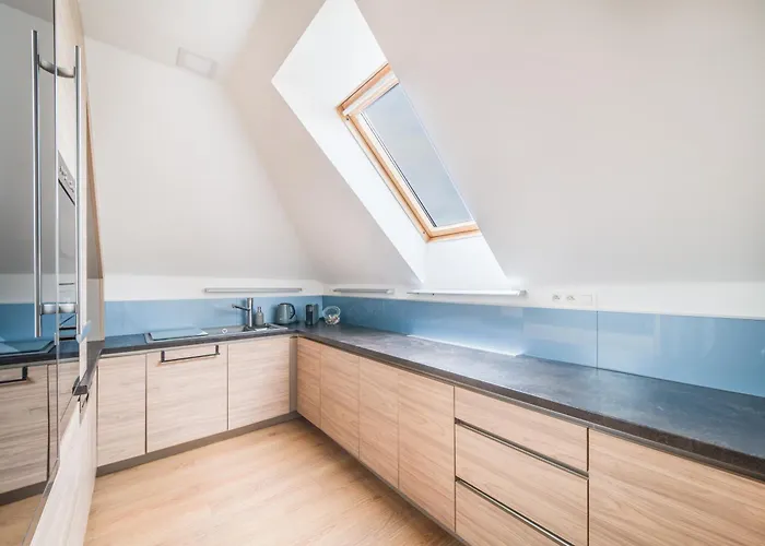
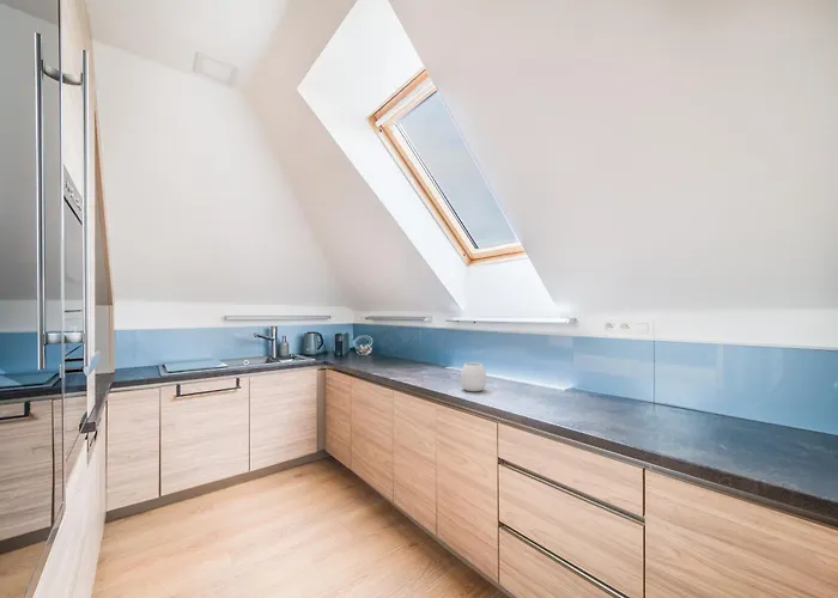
+ cup (473, 377)
